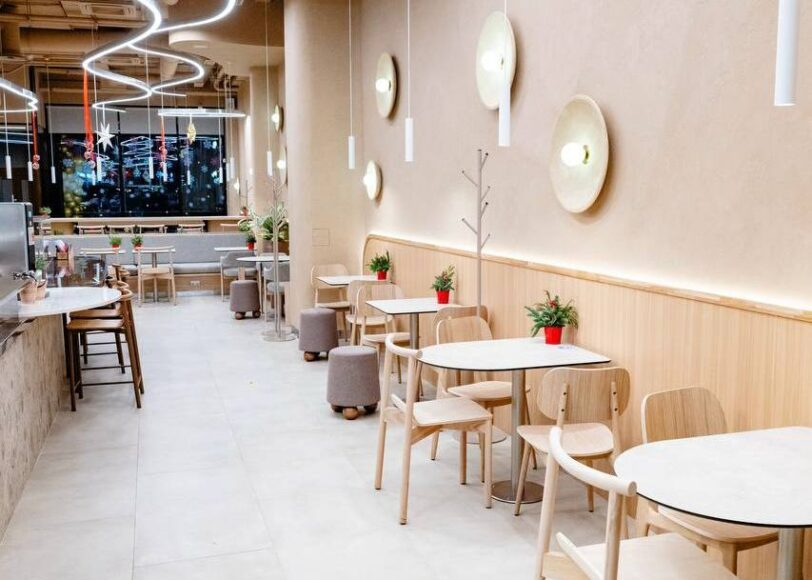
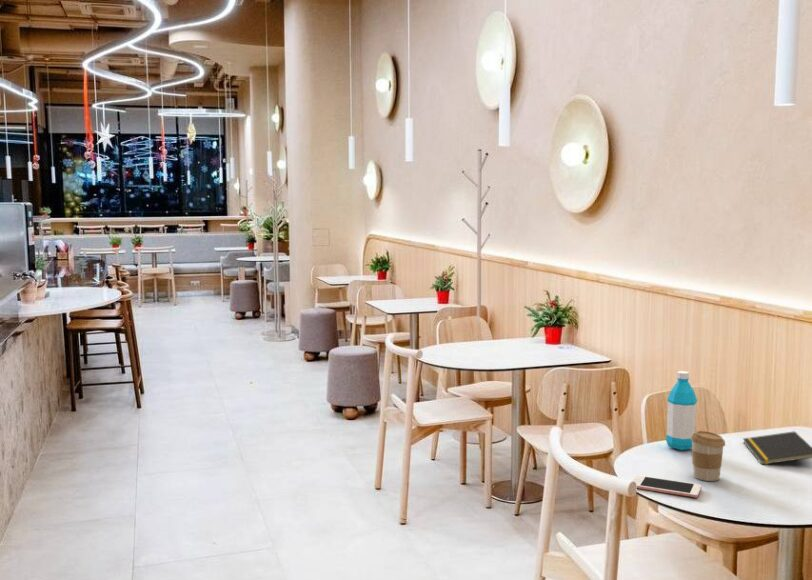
+ coffee cup (707, 455)
+ water bottle (681, 410)
+ cell phone (665, 486)
+ notepad (778, 447)
